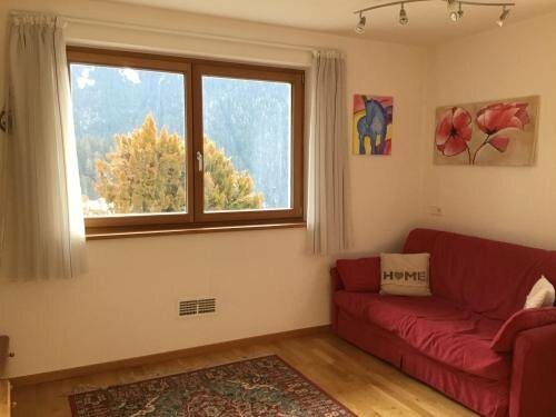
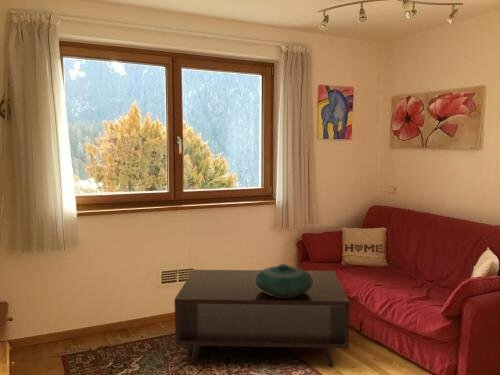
+ decorative bowl (283, 277)
+ coffee table (262, 315)
